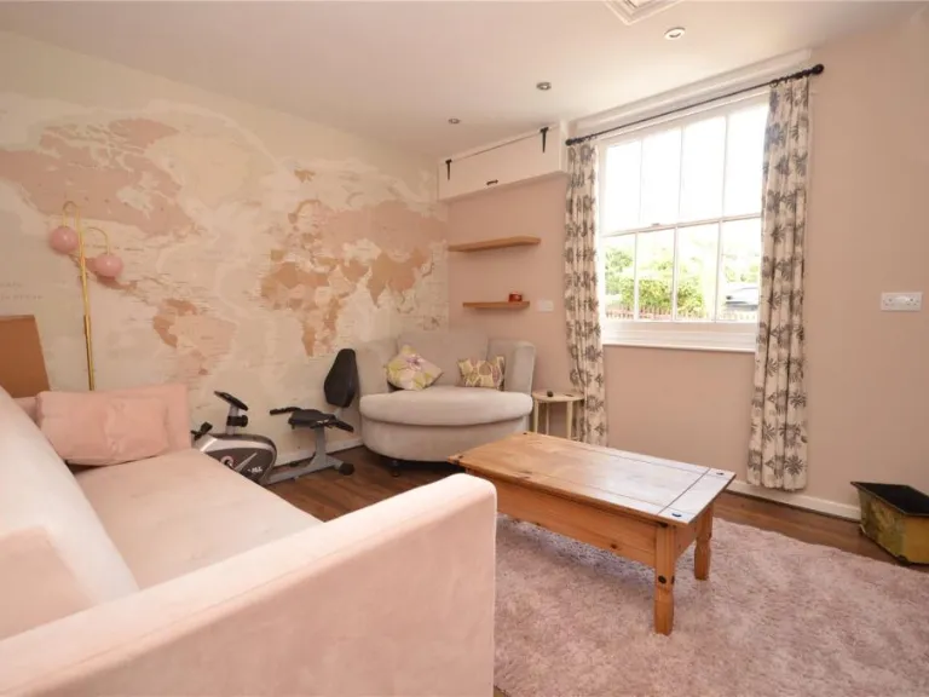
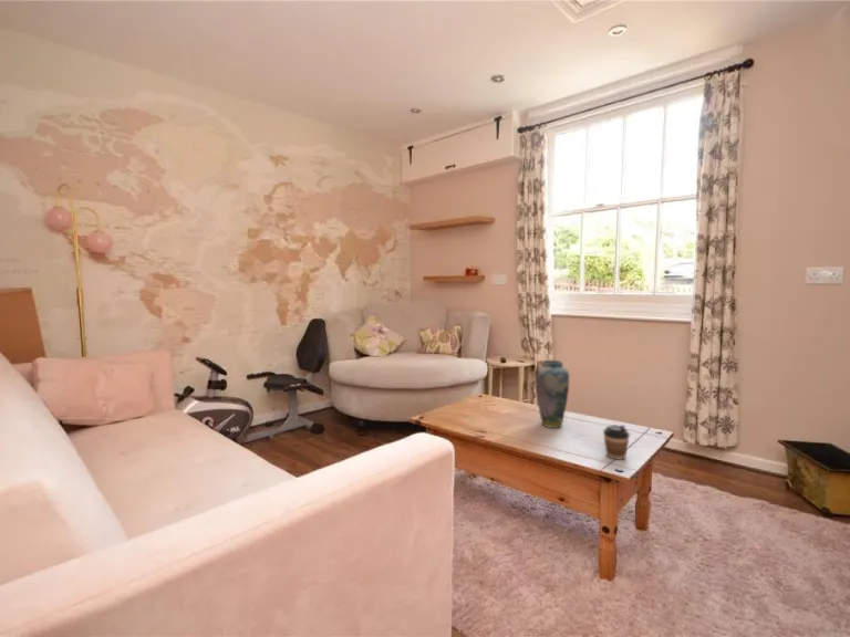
+ vase (551, 393)
+ coffee cup (615, 440)
